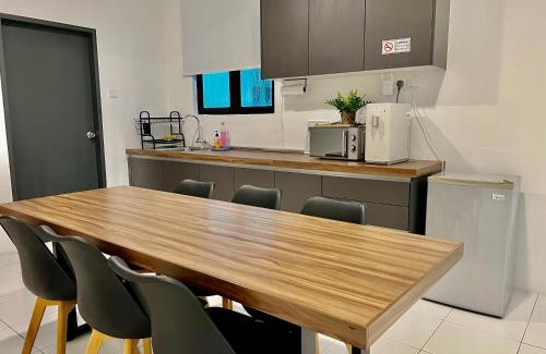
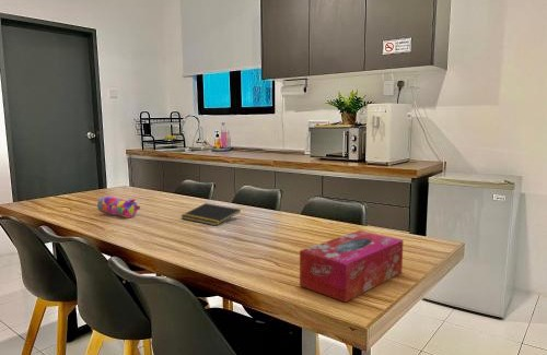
+ pencil case (118, 205)
+ notepad (210, 213)
+ tissue box (352, 261)
